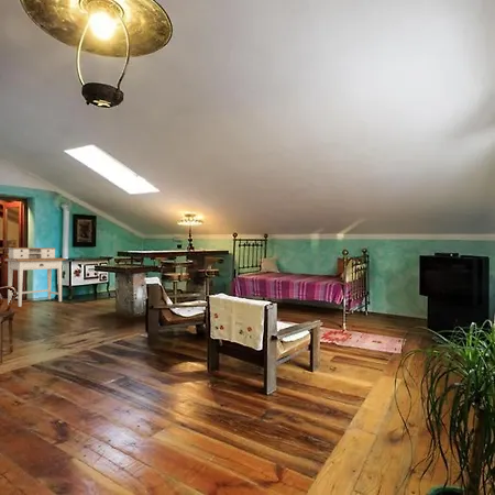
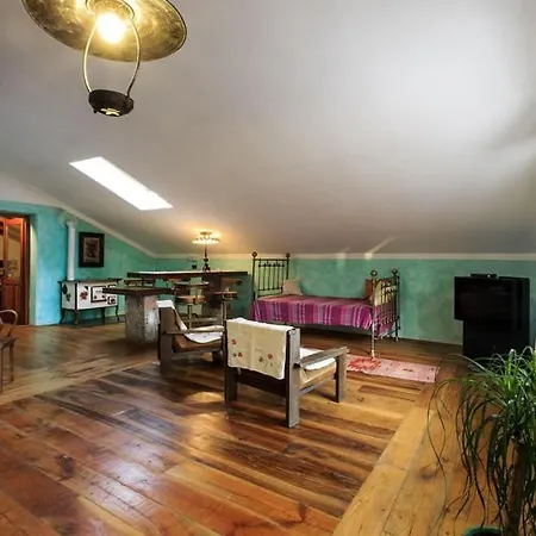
- desk (35, 268)
